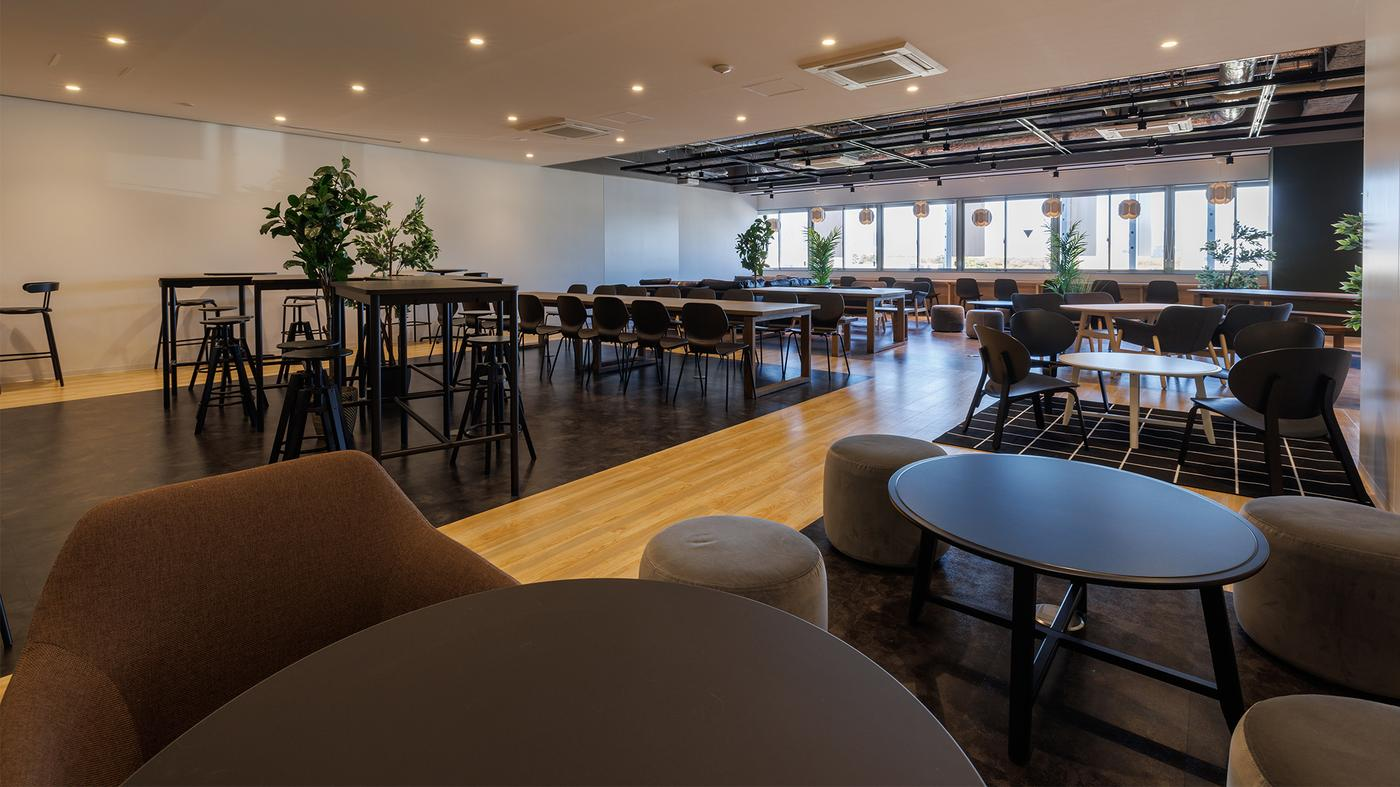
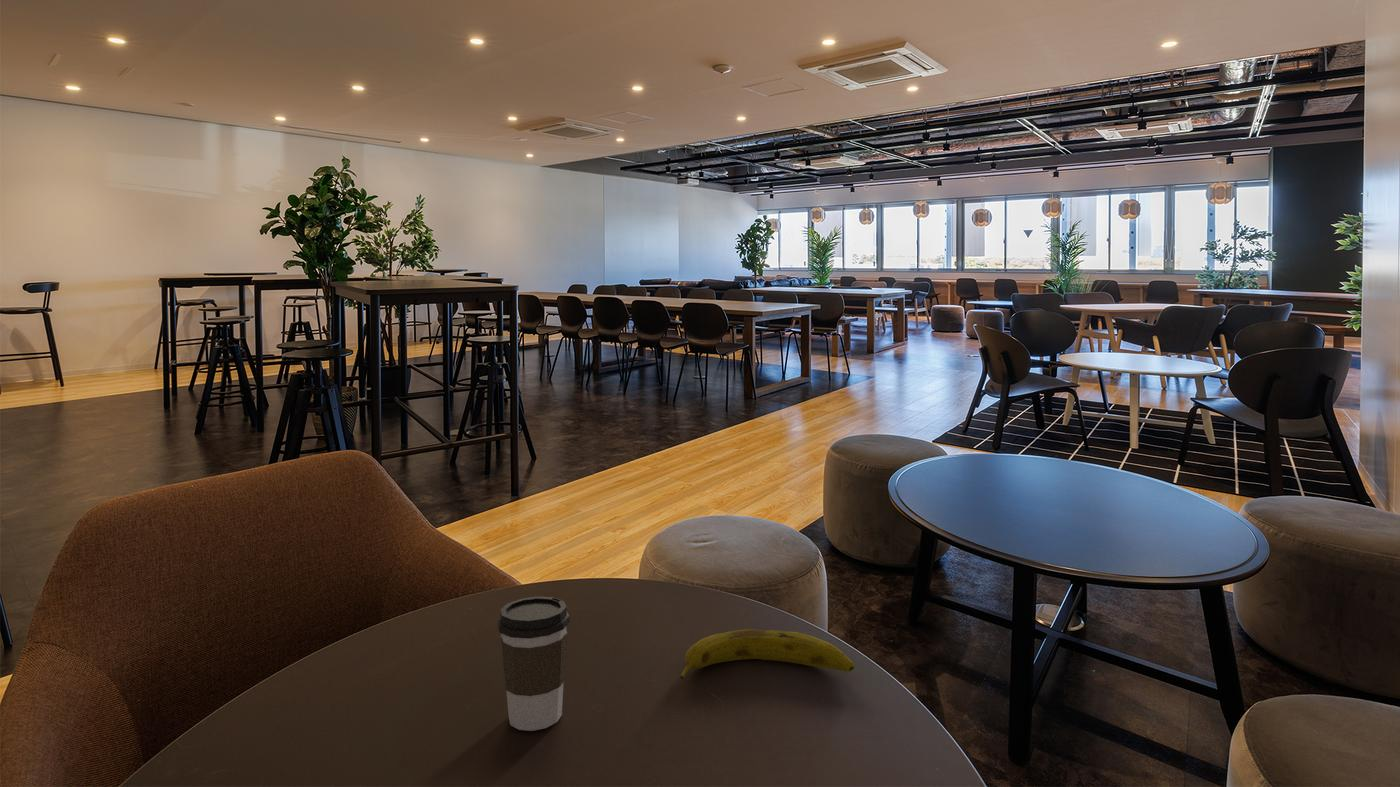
+ coffee cup (534, 662)
+ fruit (768, 656)
